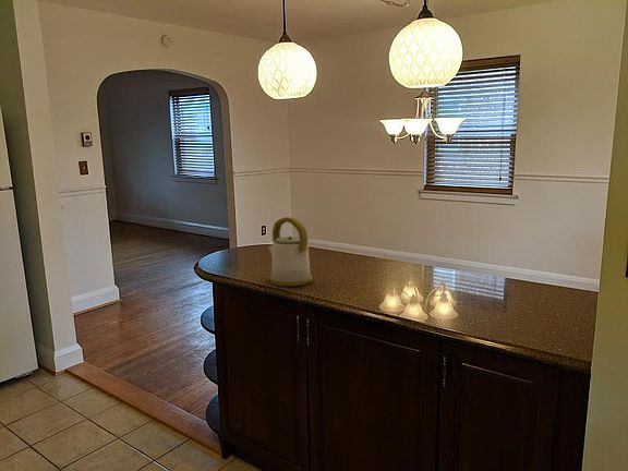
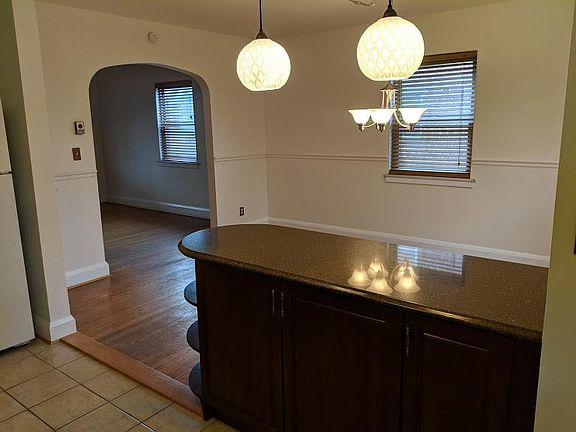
- kettle (287, 247)
